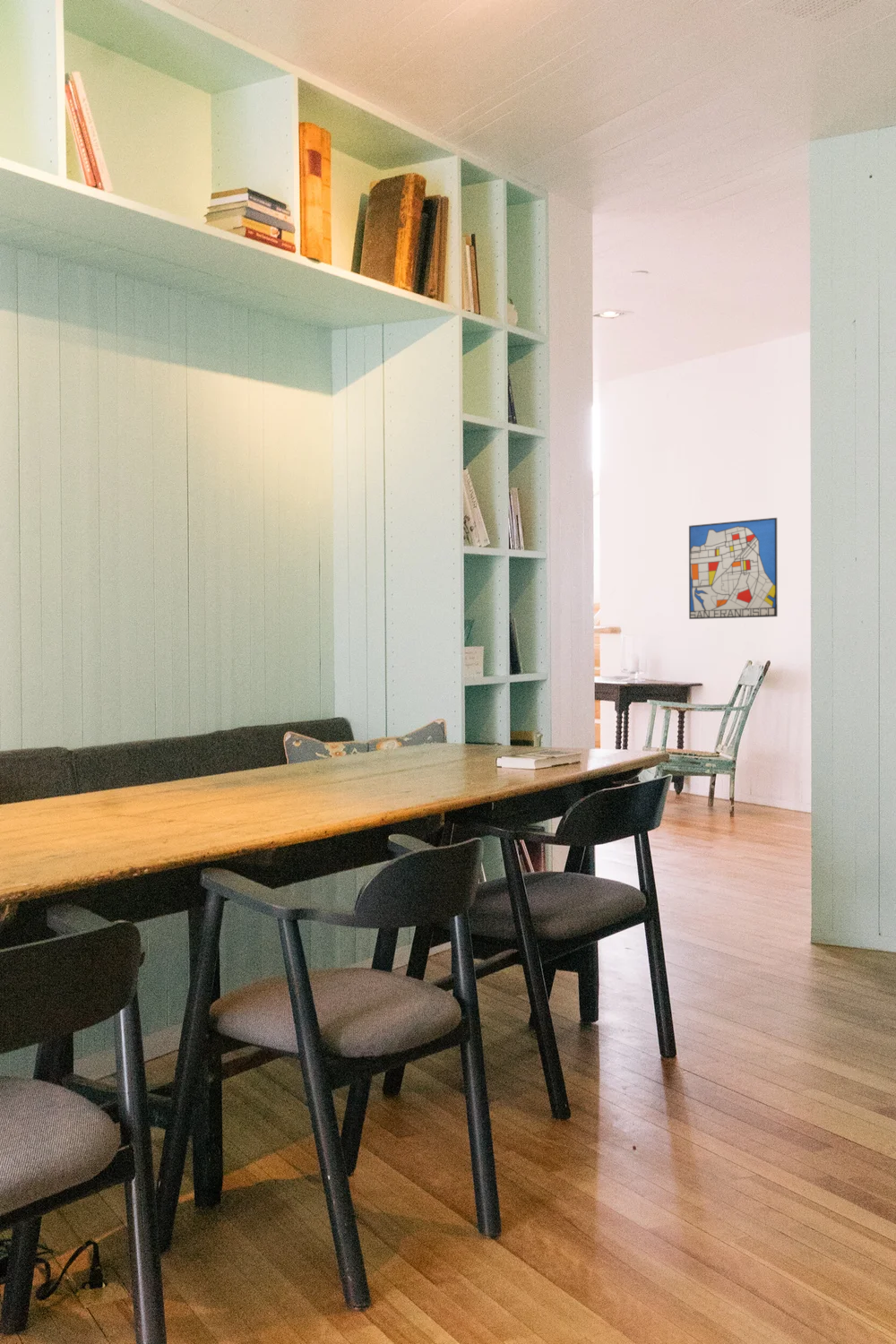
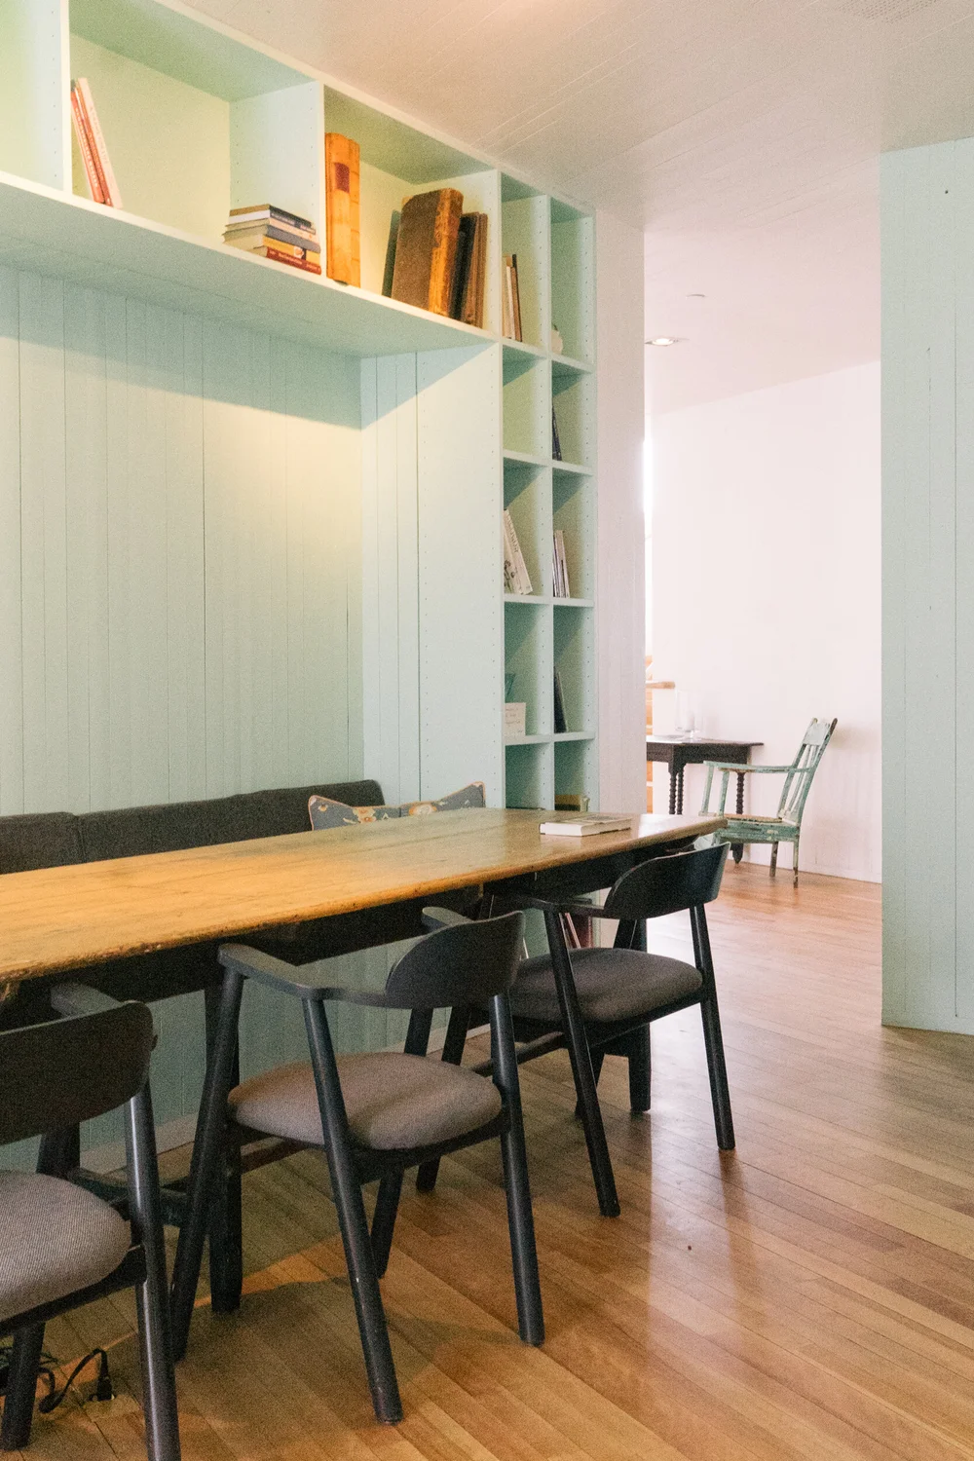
- wall art (731, 570)
